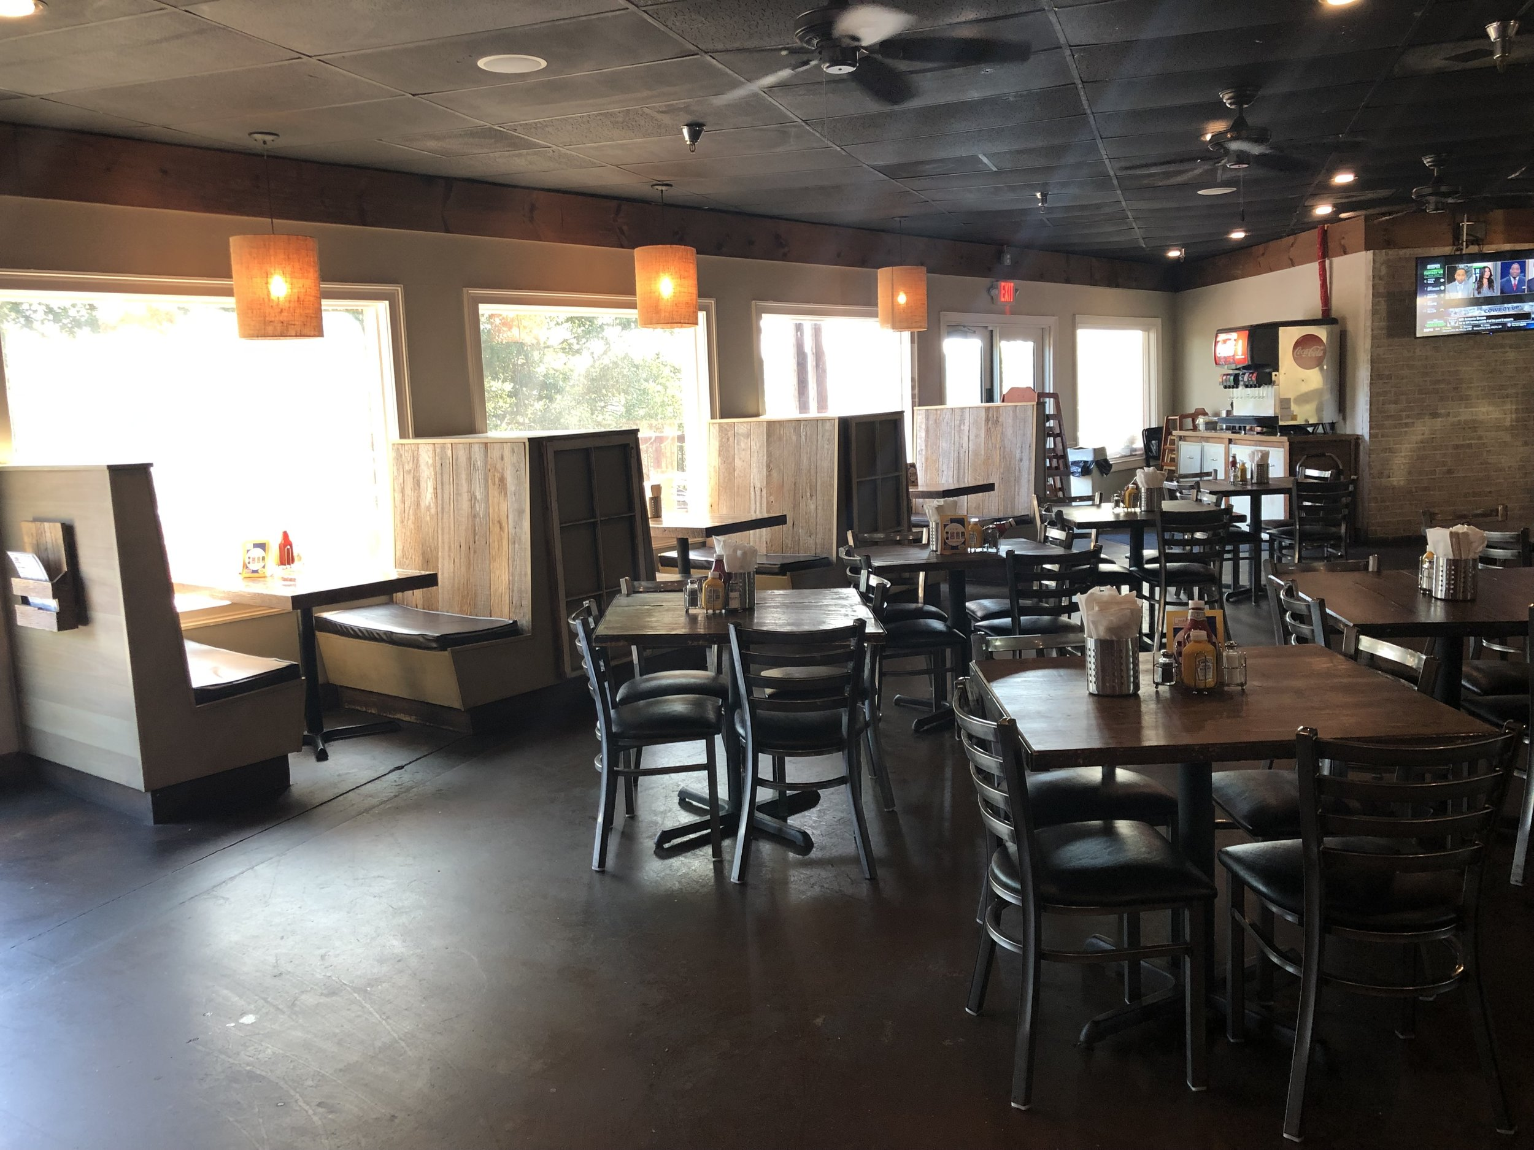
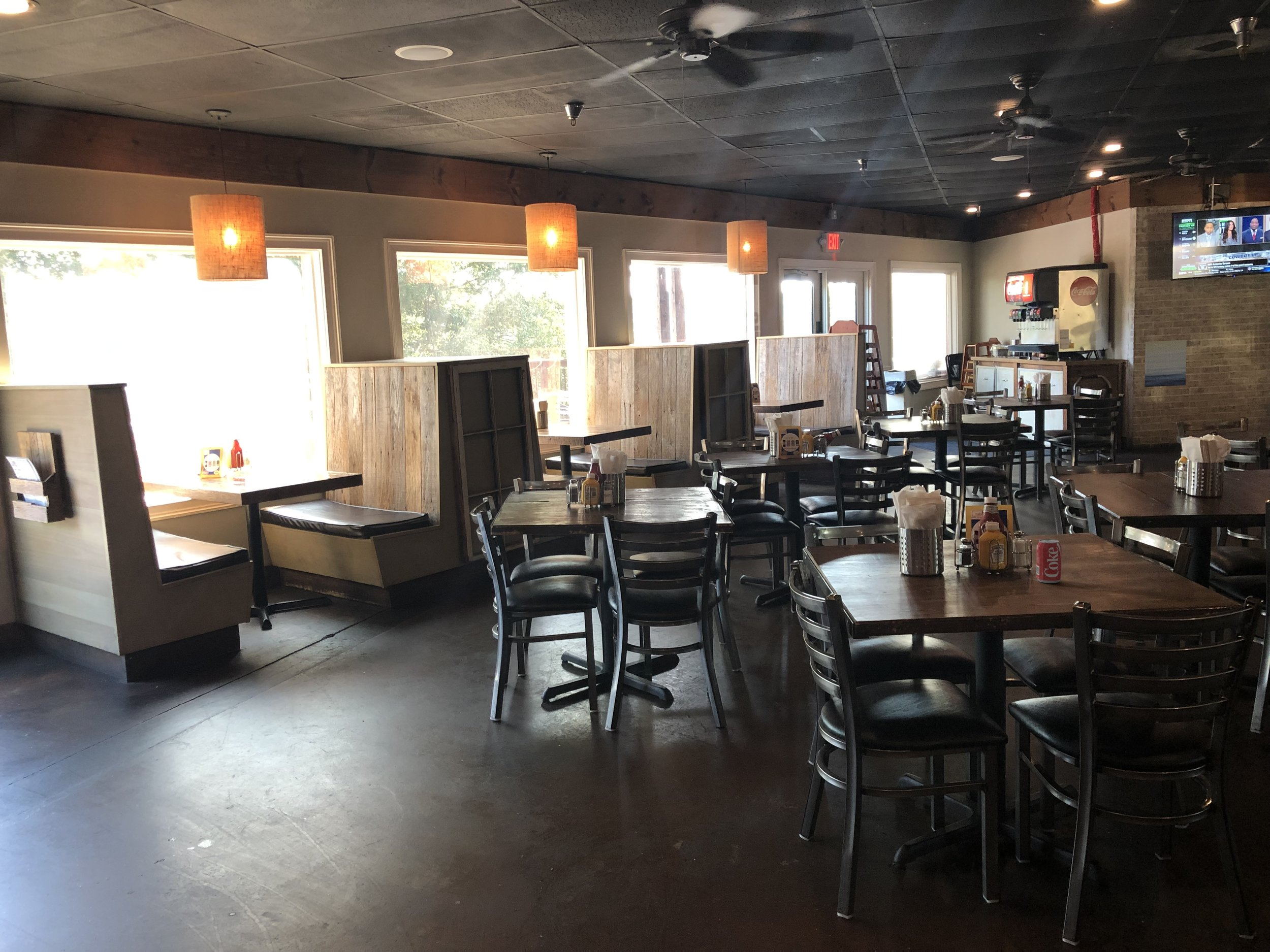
+ beverage can (1049, 561)
+ wall art (1165, 363)
